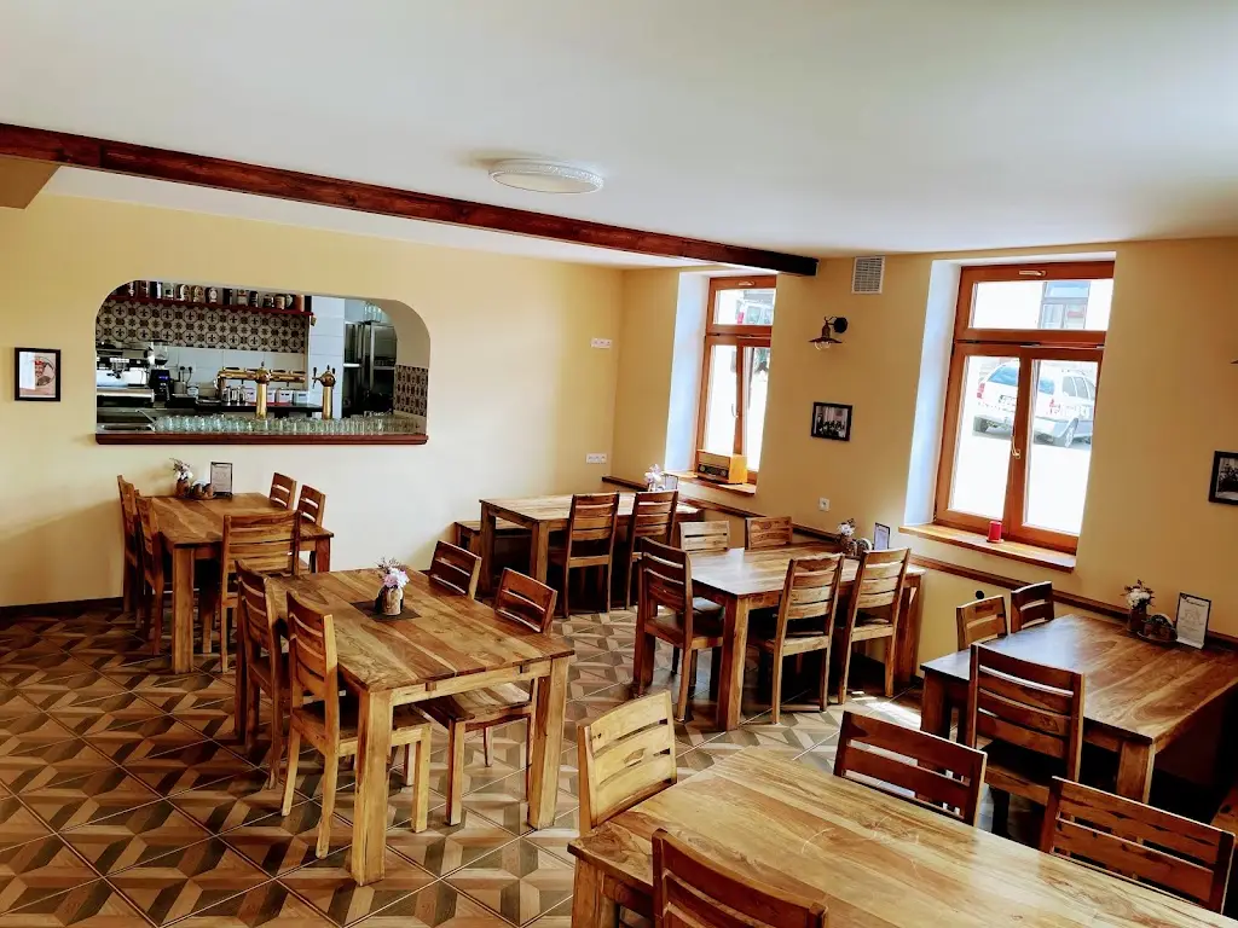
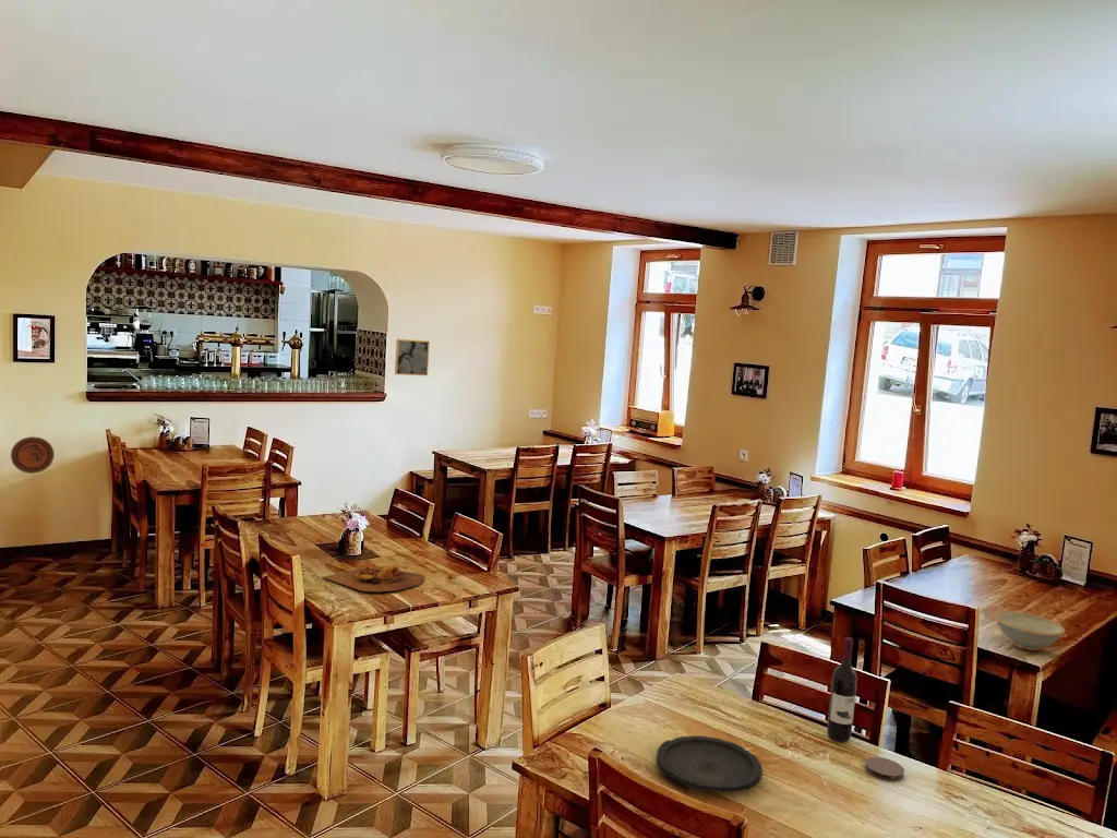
+ coaster (884, 768)
+ plate (709, 763)
+ bread (380, 571)
+ dish (1026, 633)
+ decorative plate (32, 454)
+ wall art (411, 357)
+ wine bottle (843, 687)
